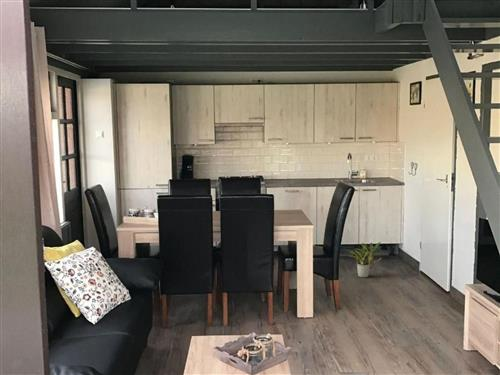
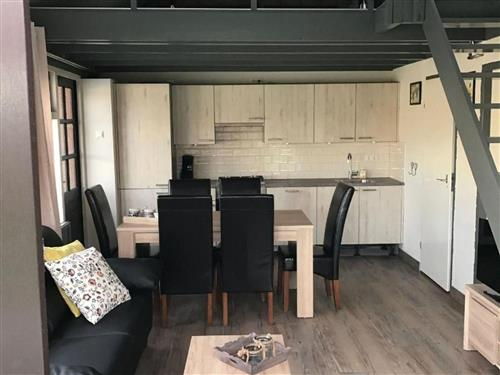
- potted plant (367, 259)
